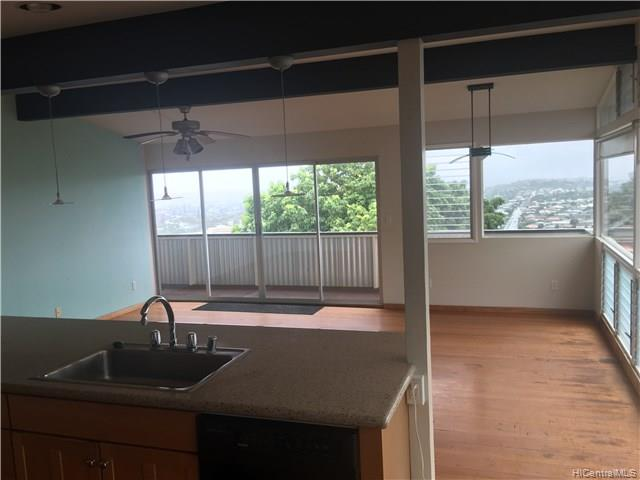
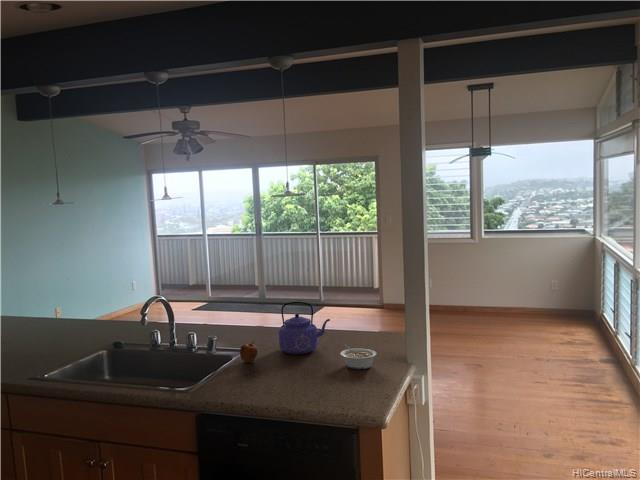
+ fruit (248, 351)
+ kettle (304, 326)
+ legume (357, 358)
